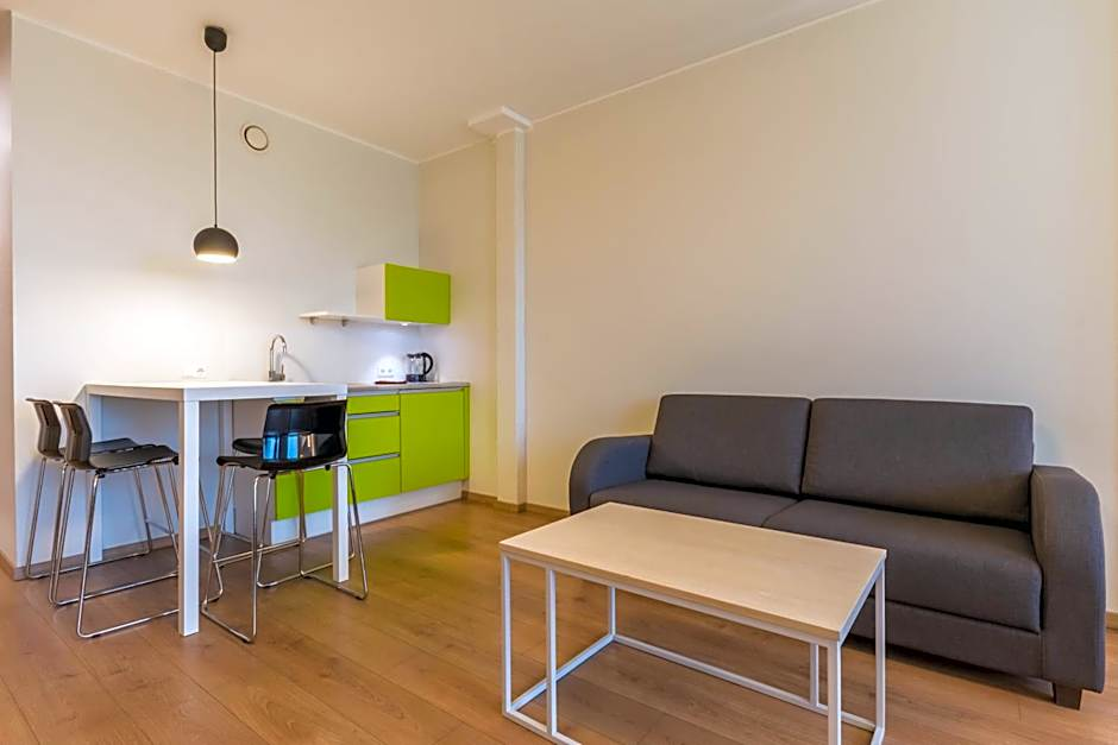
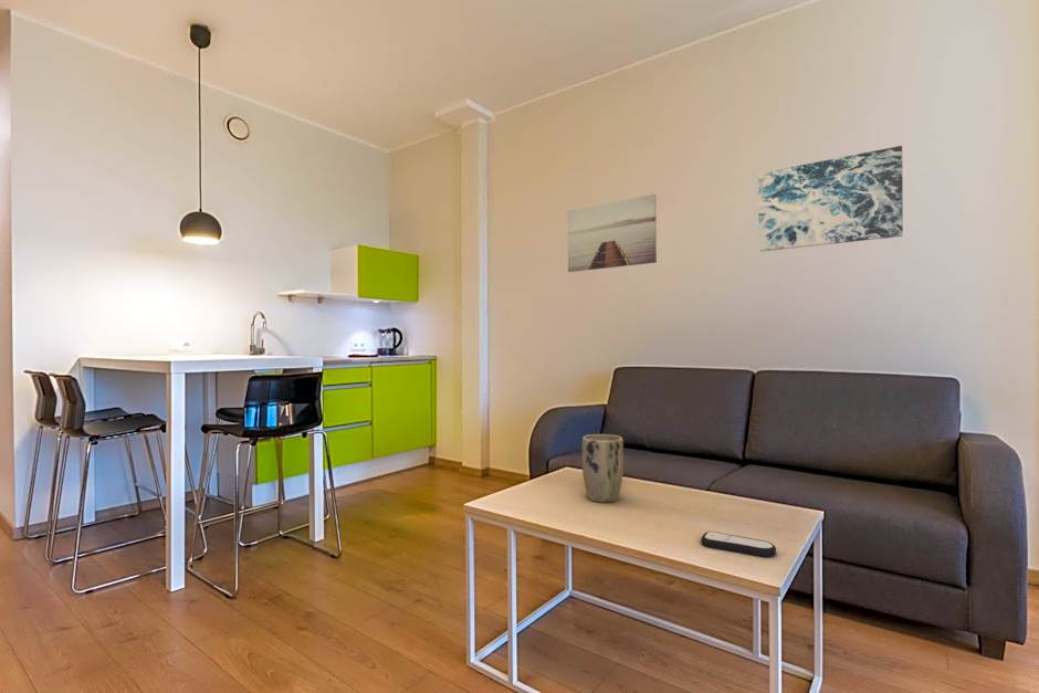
+ wall art (609, 234)
+ plant pot (602, 468)
+ remote control (737, 543)
+ wall art (826, 202)
